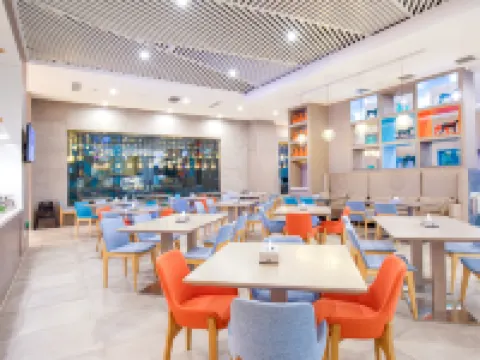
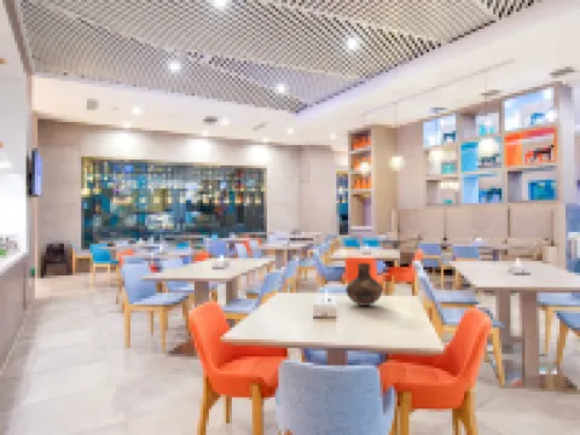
+ vase (364, 284)
